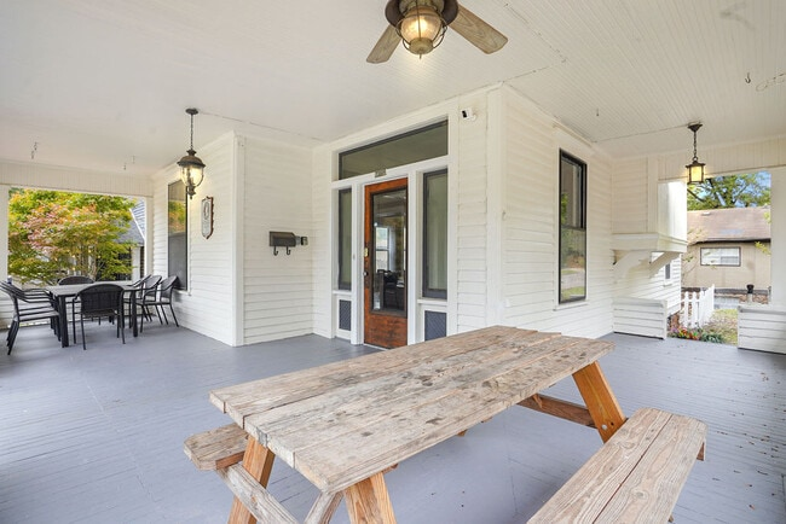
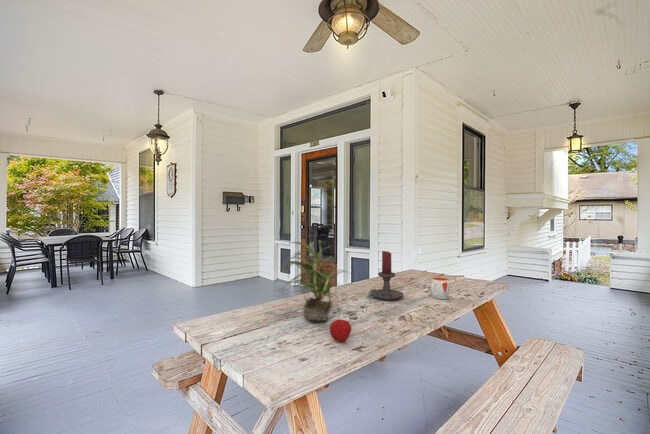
+ candle holder (383, 274)
+ apple (340, 330)
+ mug (438, 288)
+ potted plant (311, 278)
